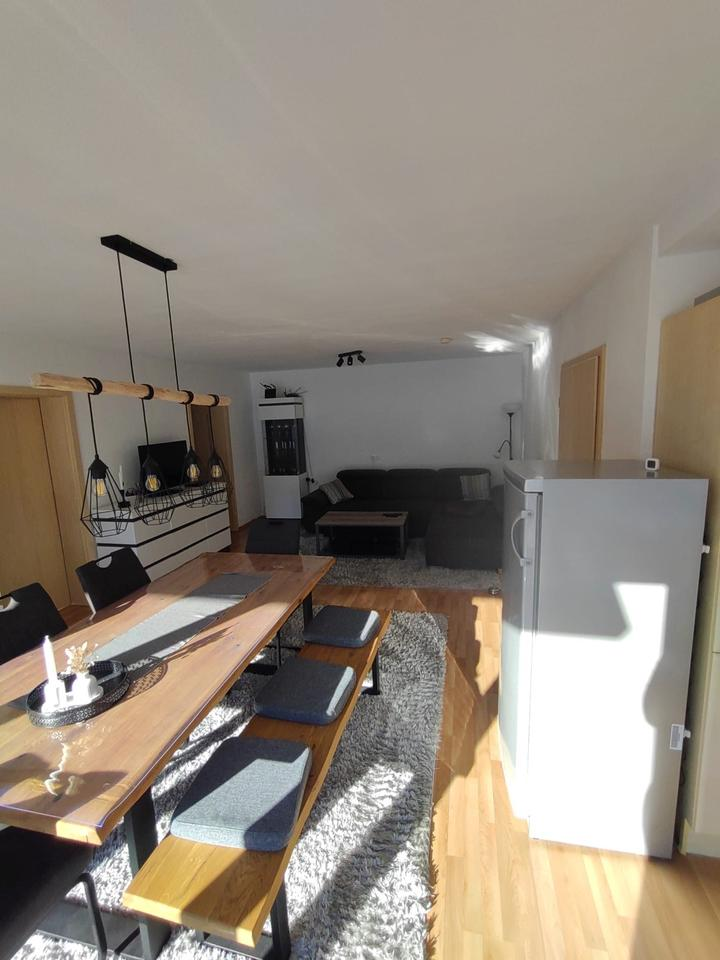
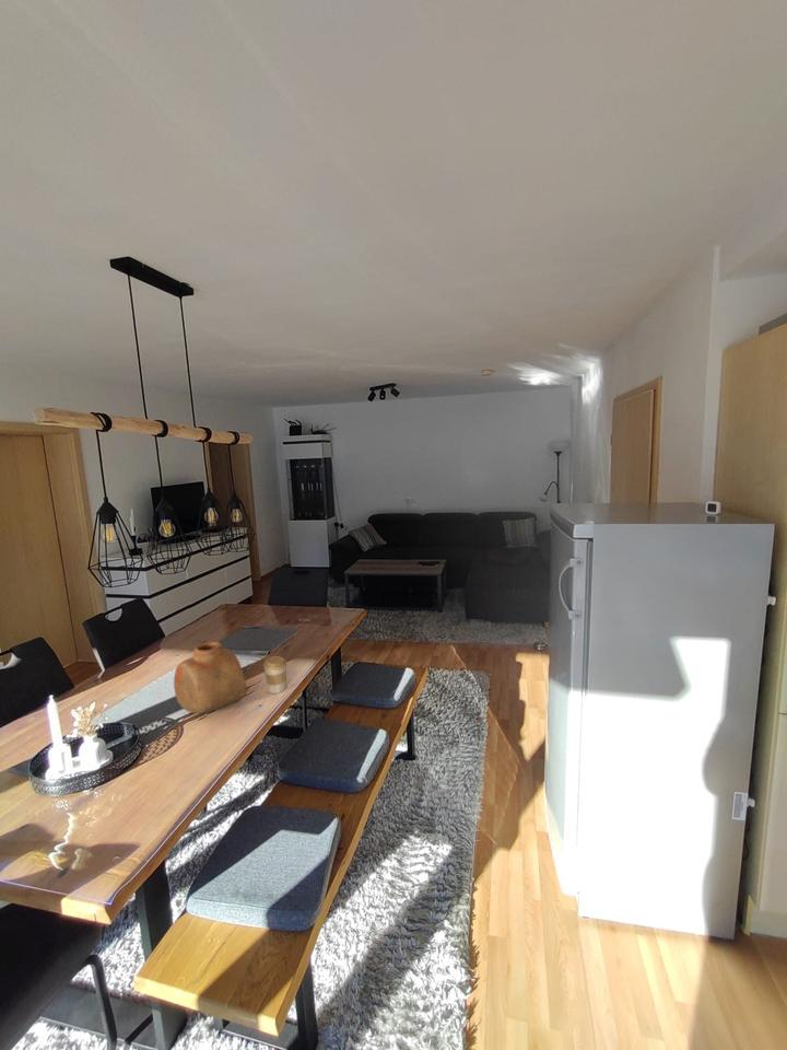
+ coffee cup (275, 674)
+ vase (210, 676)
